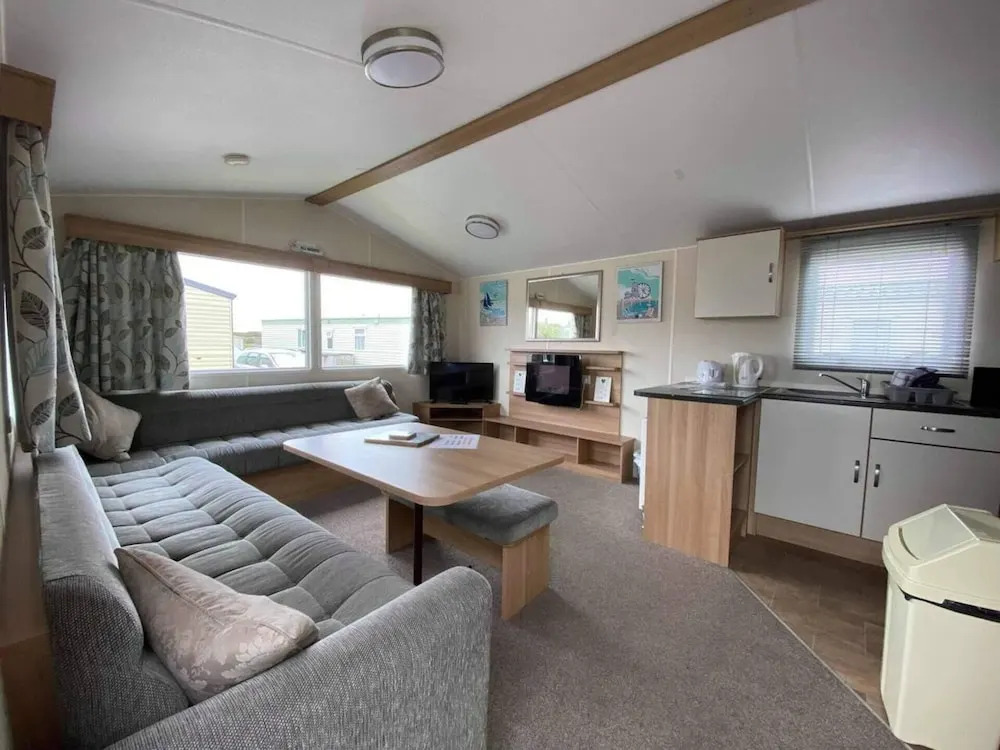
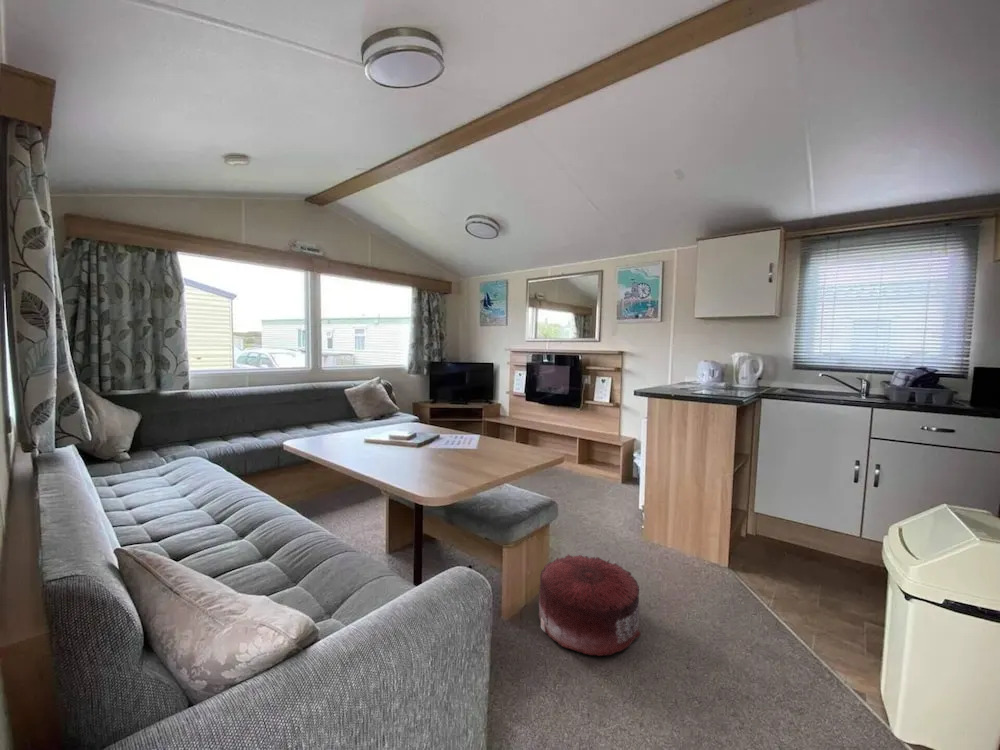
+ pouf (588, 597)
